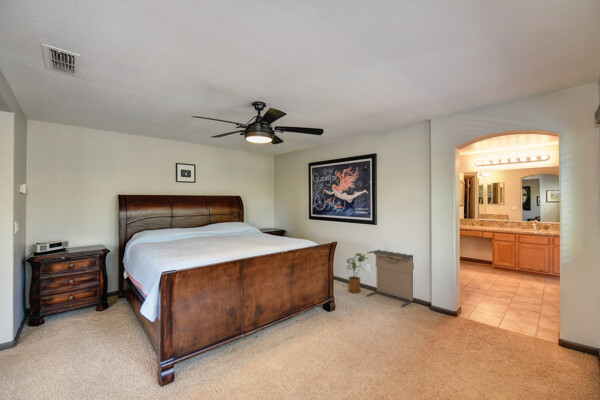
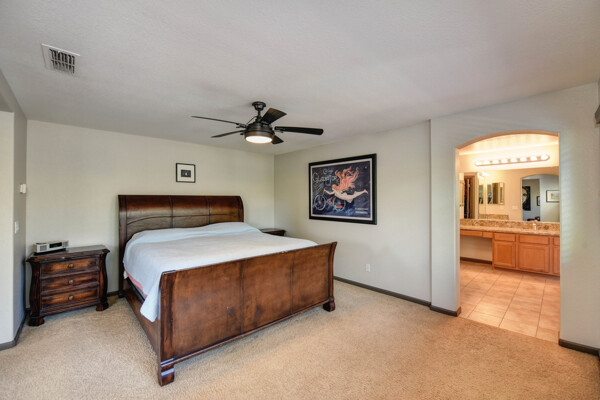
- house plant (355, 272)
- laundry hamper (389, 276)
